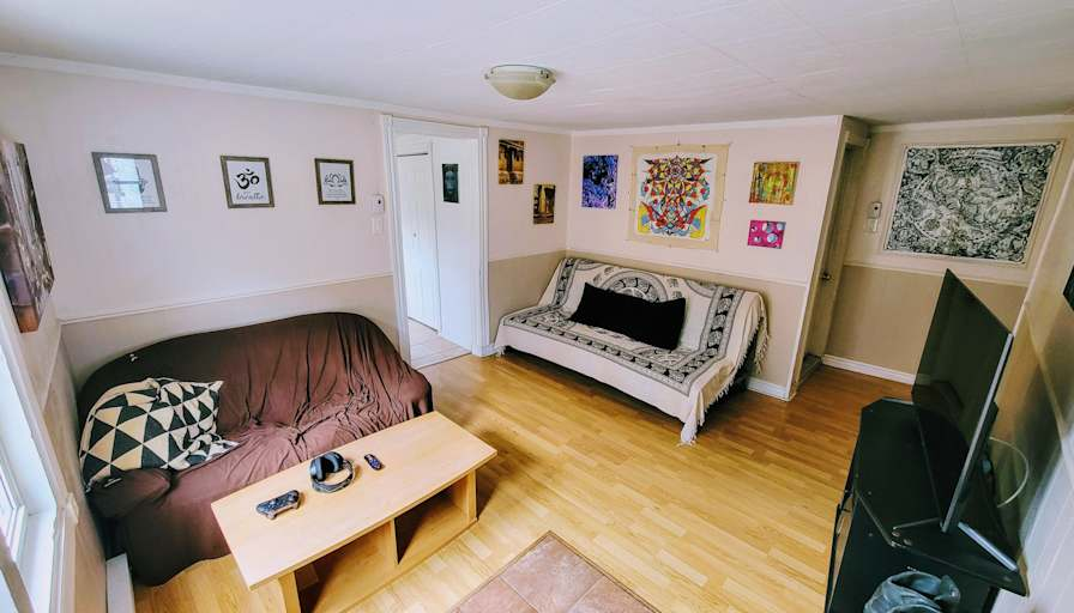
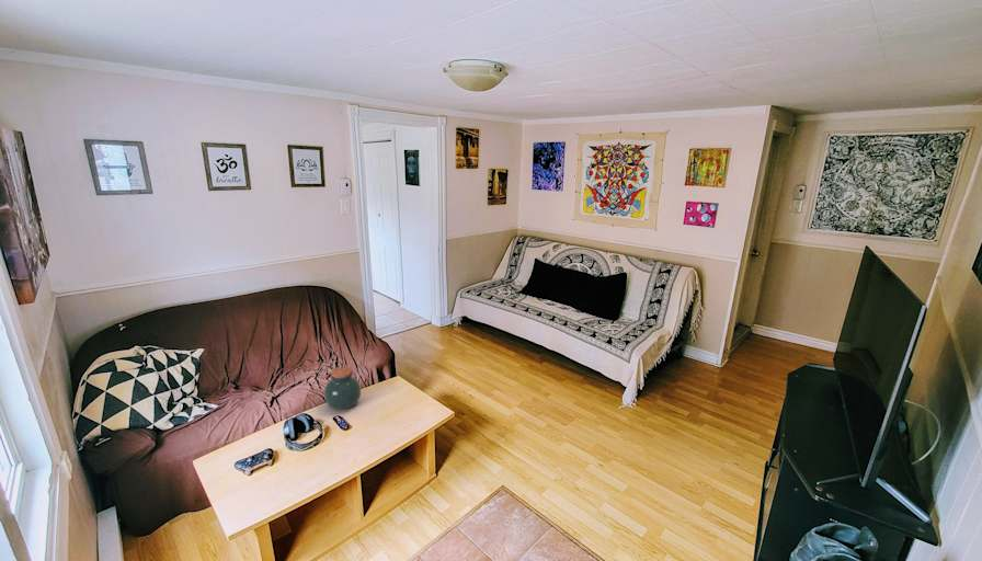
+ jar (342, 388)
